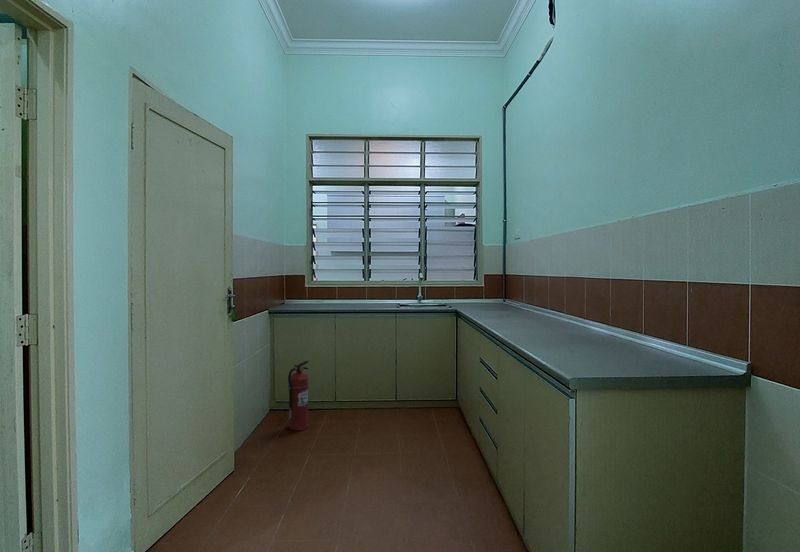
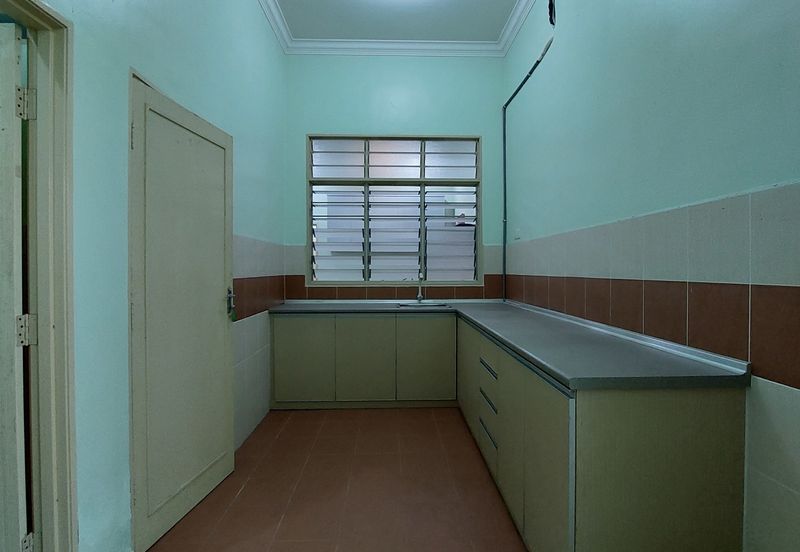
- fire extinguisher (298, 394)
